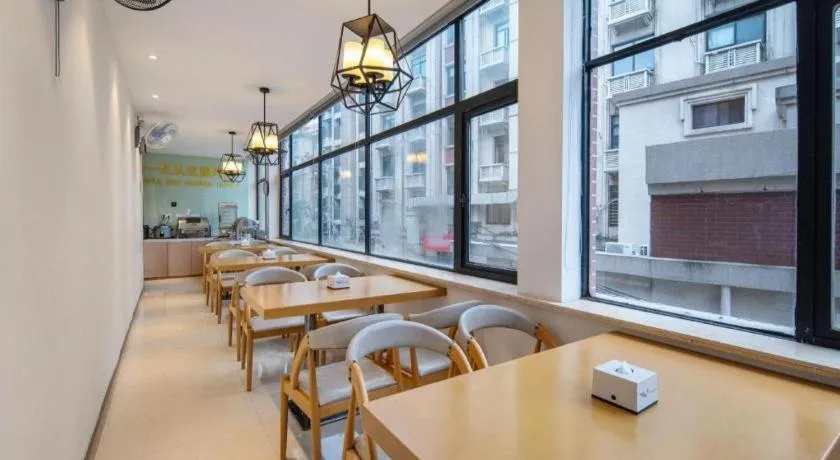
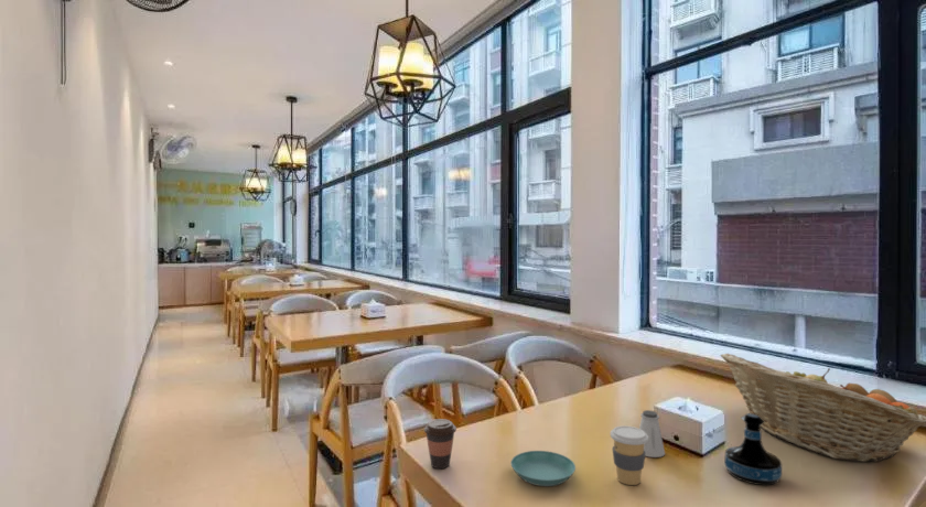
+ fruit basket (810, 397)
+ coffee cup (440, 443)
+ saucer (542, 470)
+ tequila bottle (752, 444)
+ coffee cup (628, 455)
+ saltshaker (649, 431)
